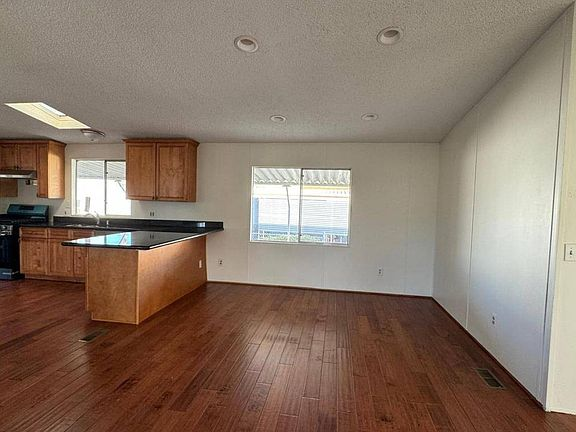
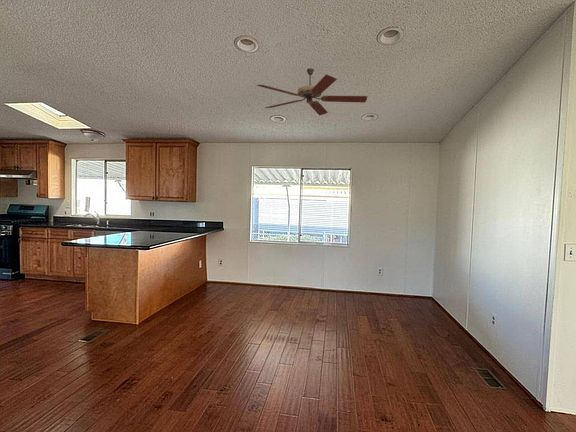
+ ceiling fan (313, 86)
